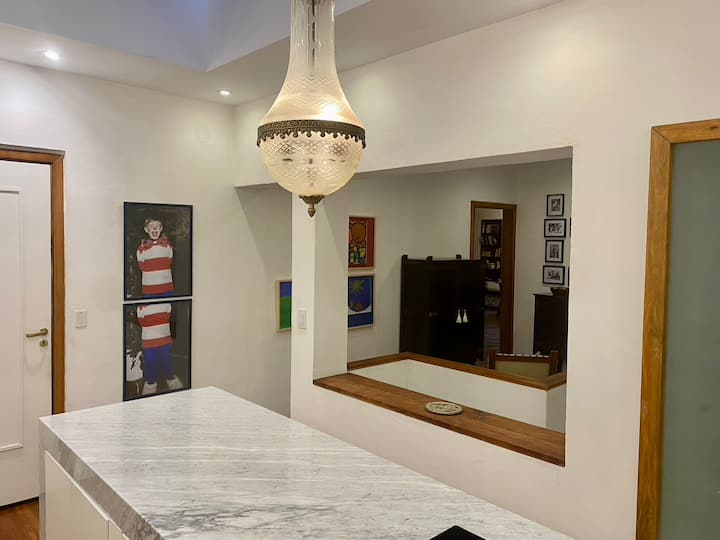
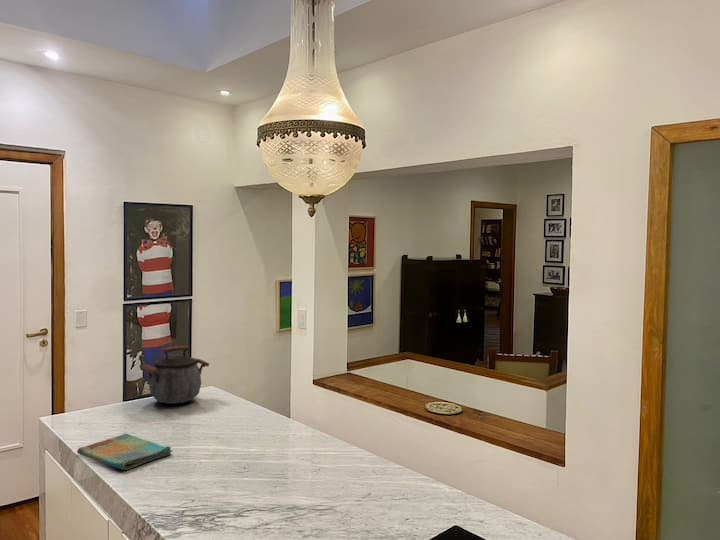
+ dish towel (124, 450)
+ kettle (175, 374)
